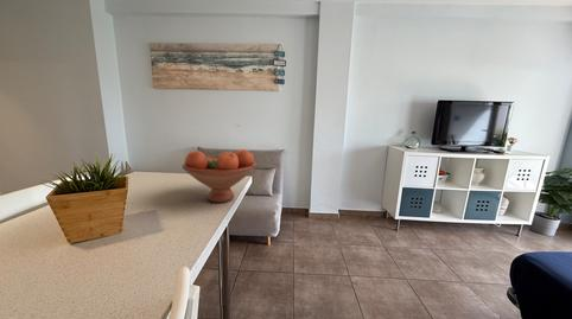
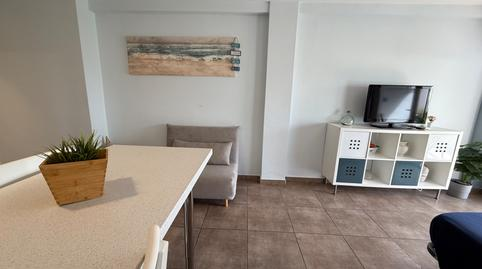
- fruit bowl (221, 173)
